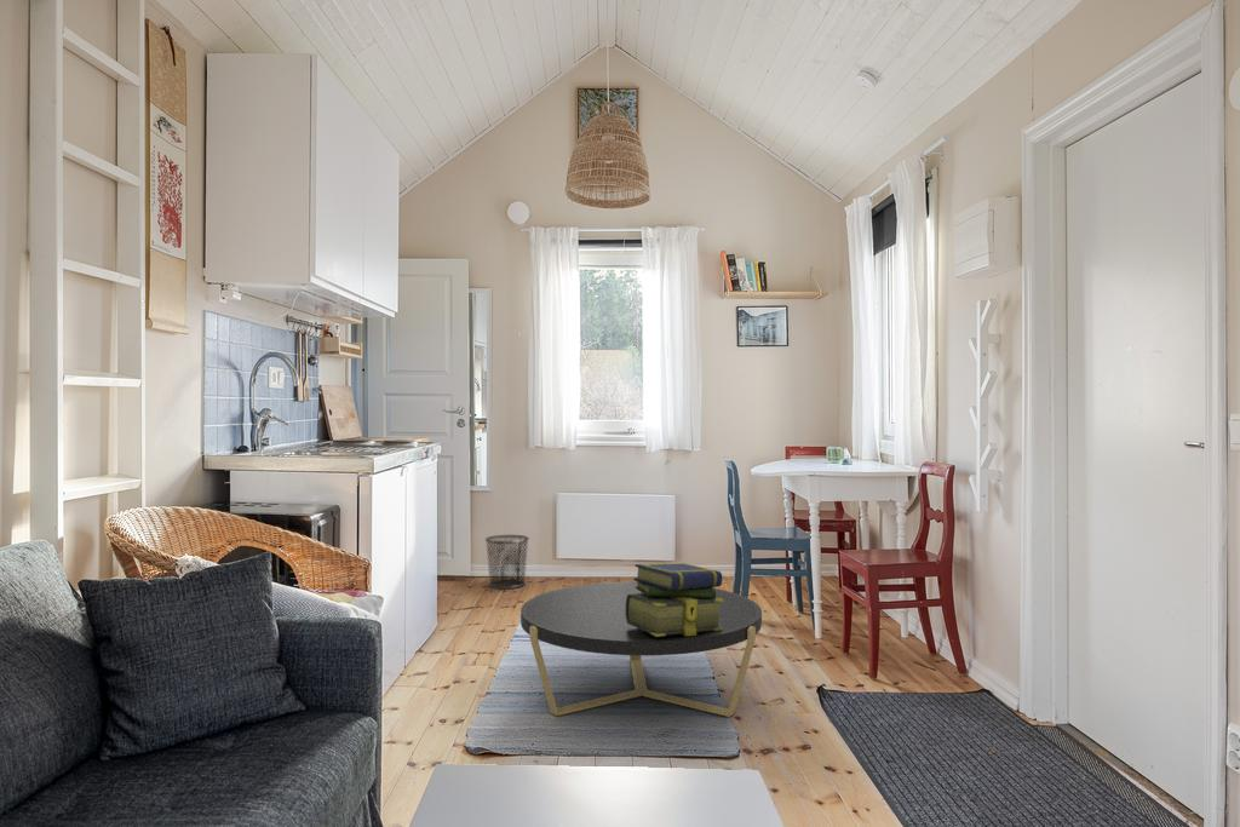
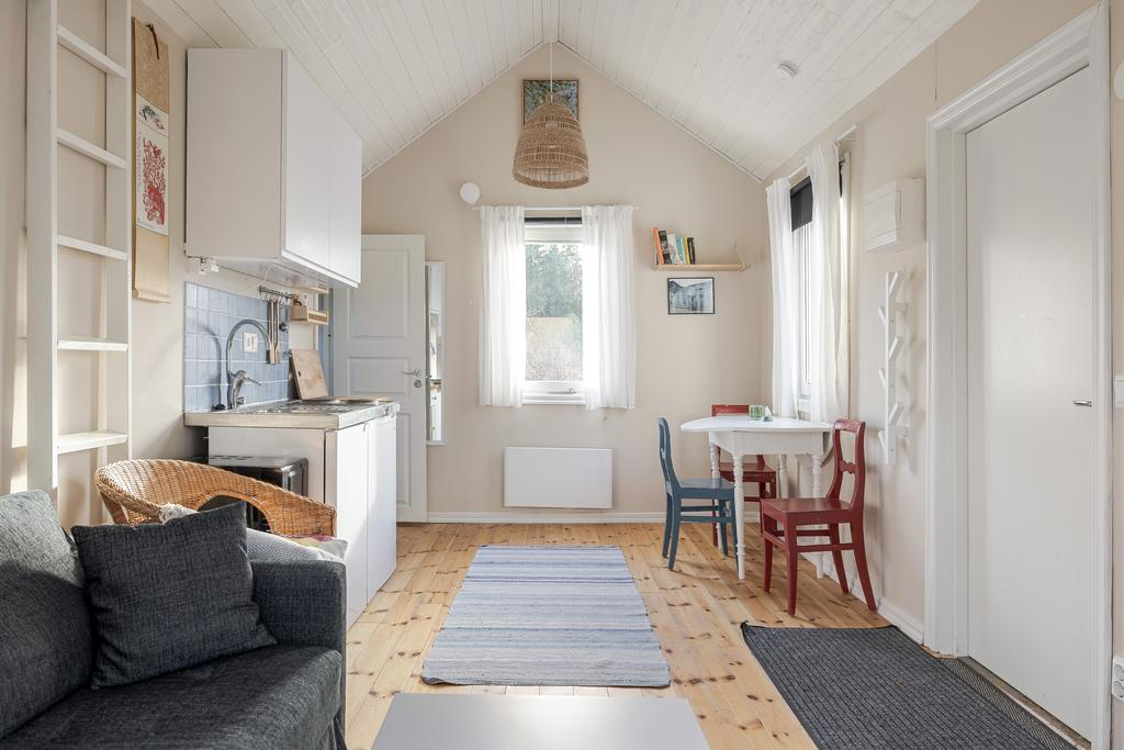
- coffee table (639, 649)
- waste bin (506, 561)
- stack of books (674, 595)
